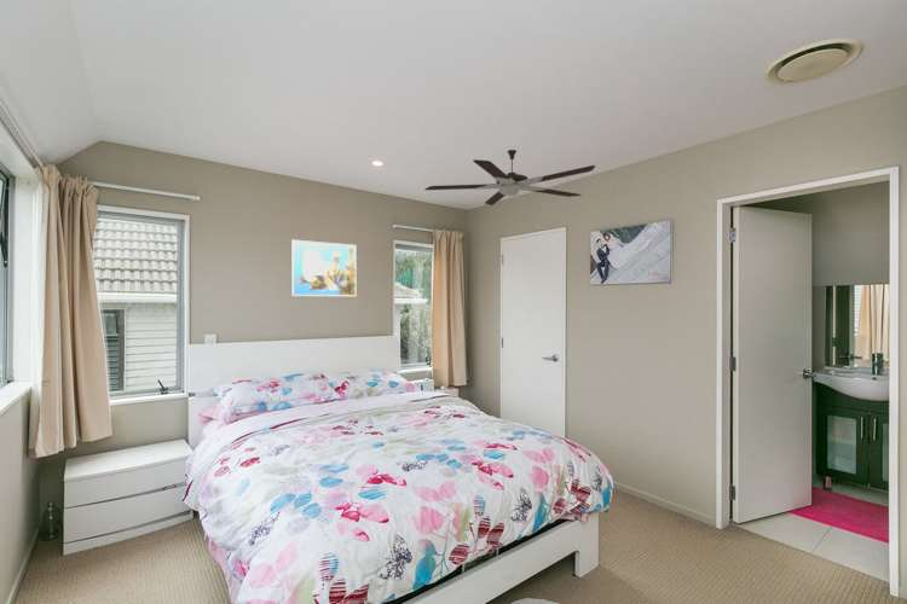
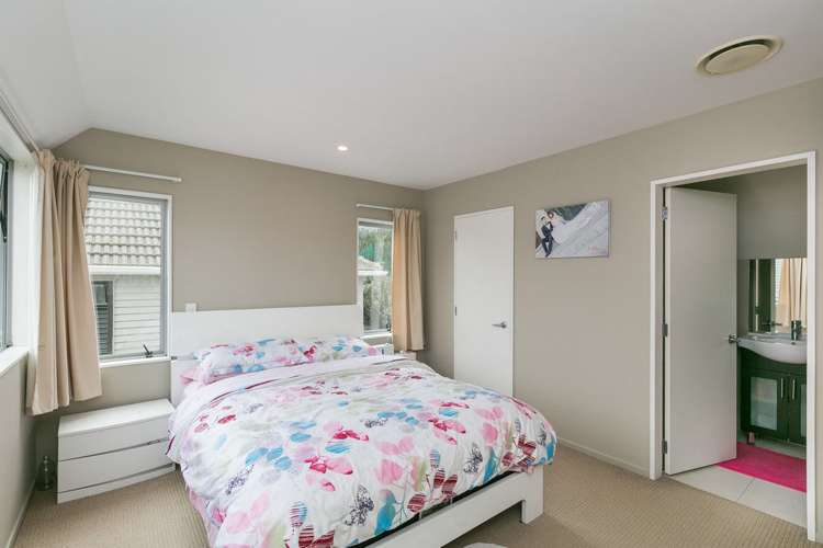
- ceiling fan (504, 174)
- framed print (324, 269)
